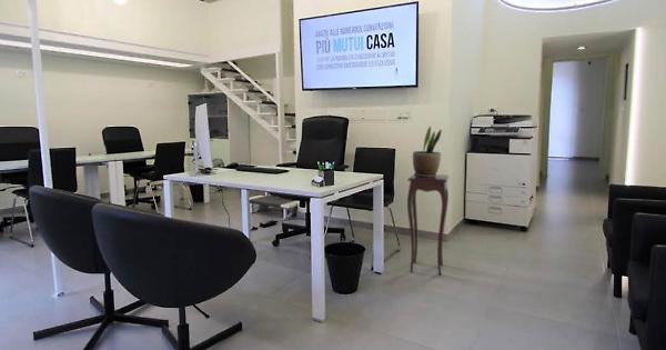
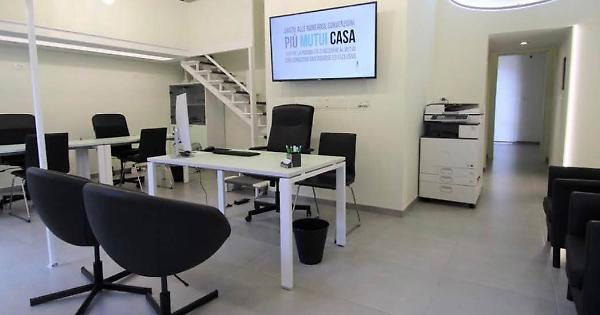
- potted plant (426, 151)
- side table (416, 222)
